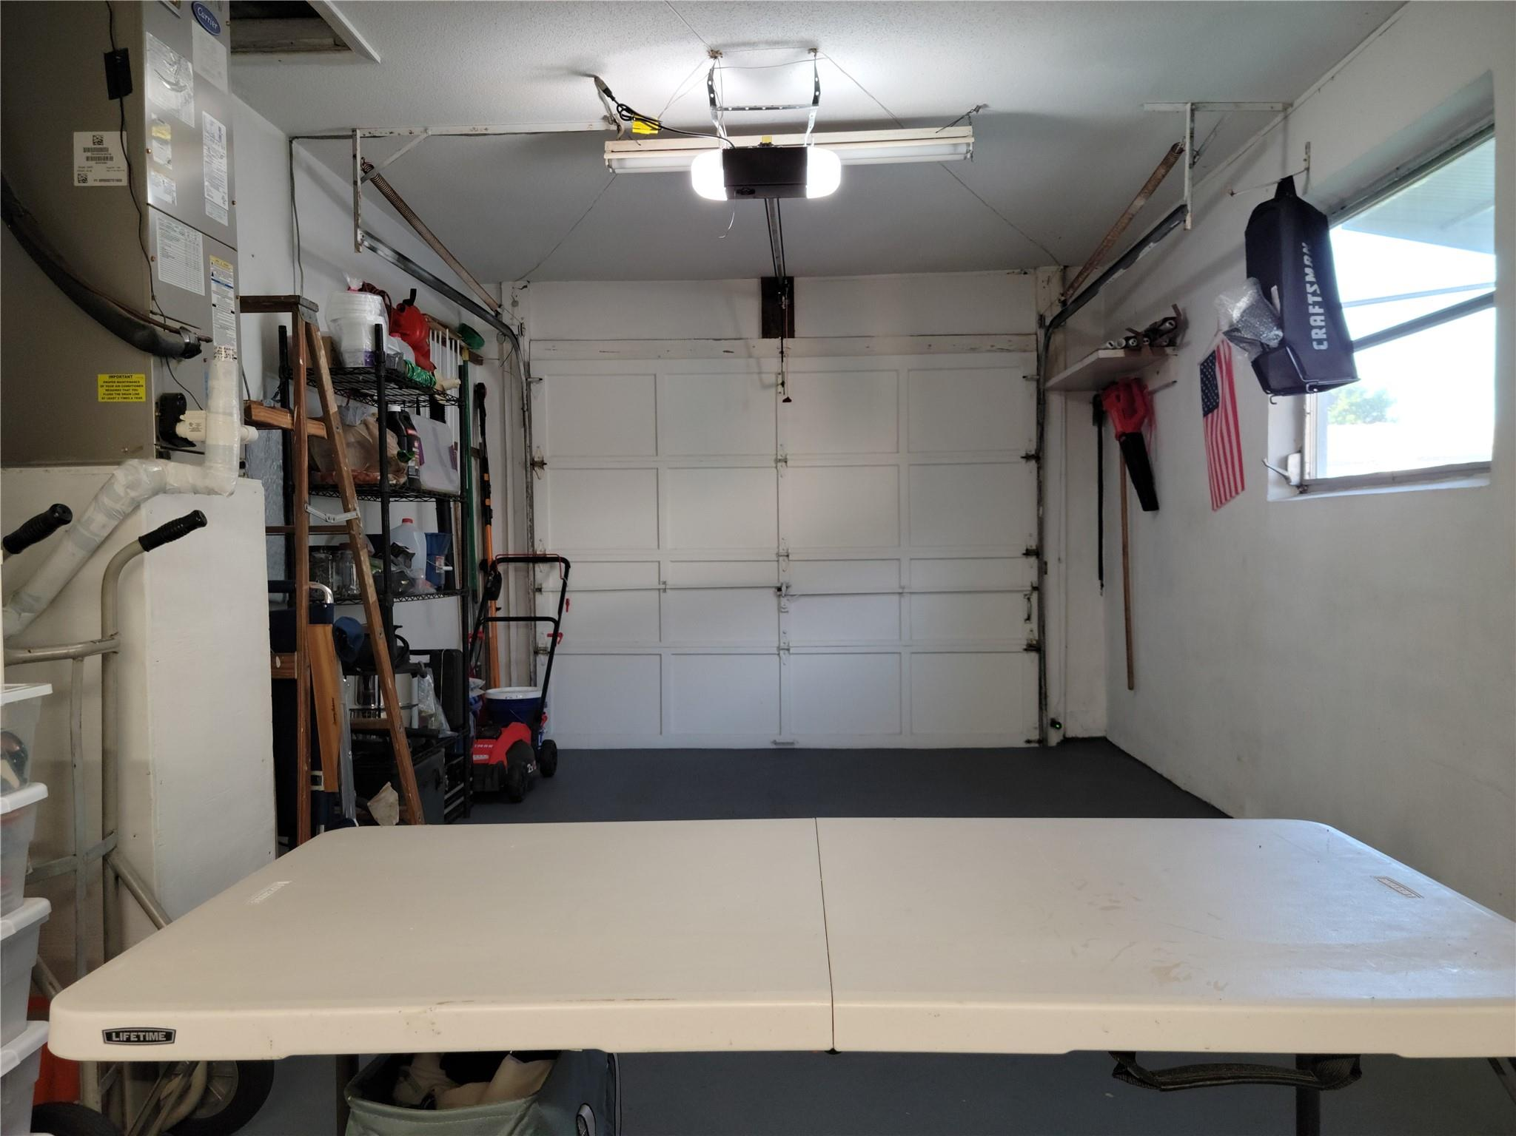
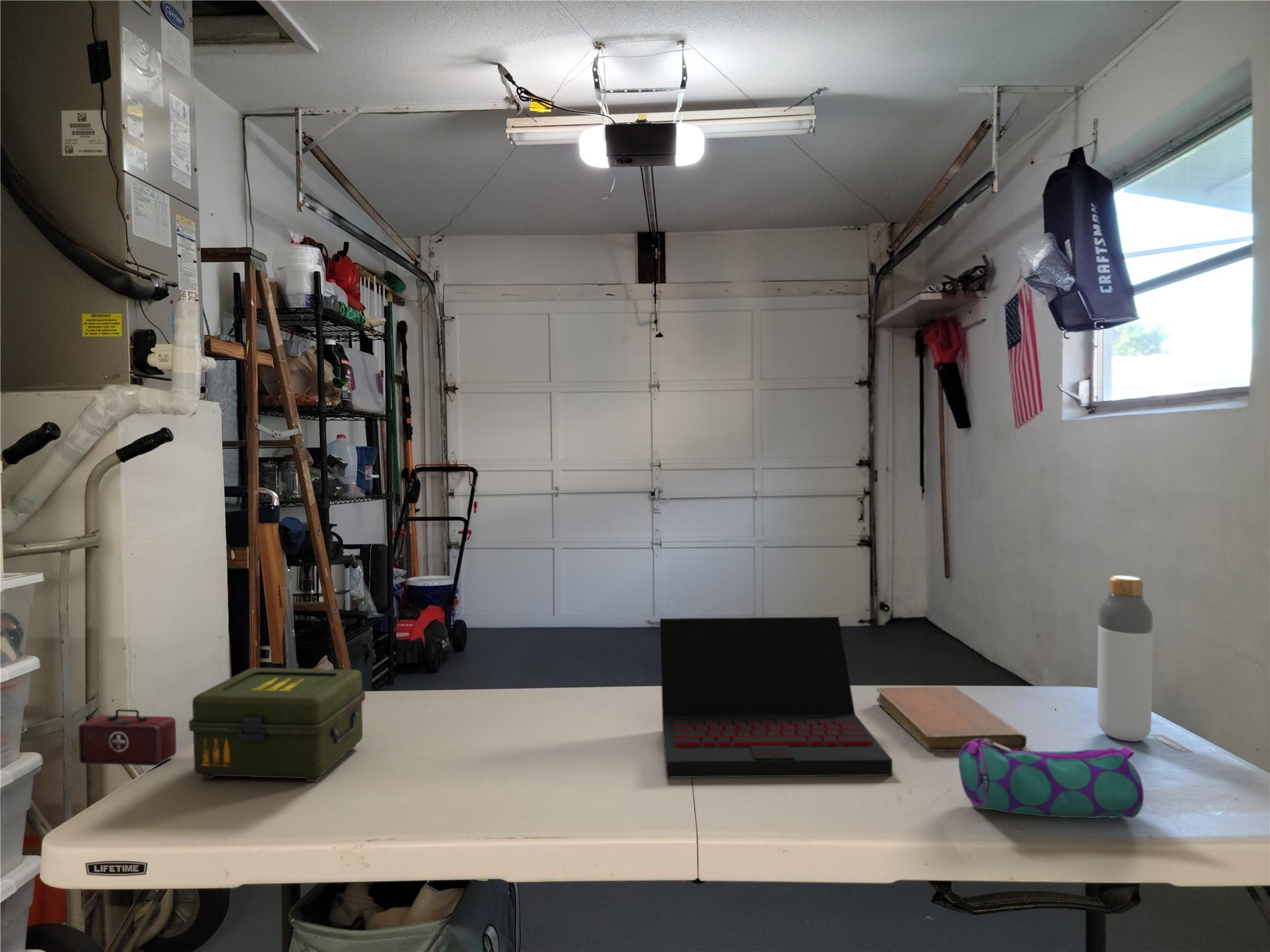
+ pencil case (1047, 776)
+ laptop (762, 686)
+ bottle (1124, 656)
+ notebook (944, 715)
+ ammo box (216, 720)
